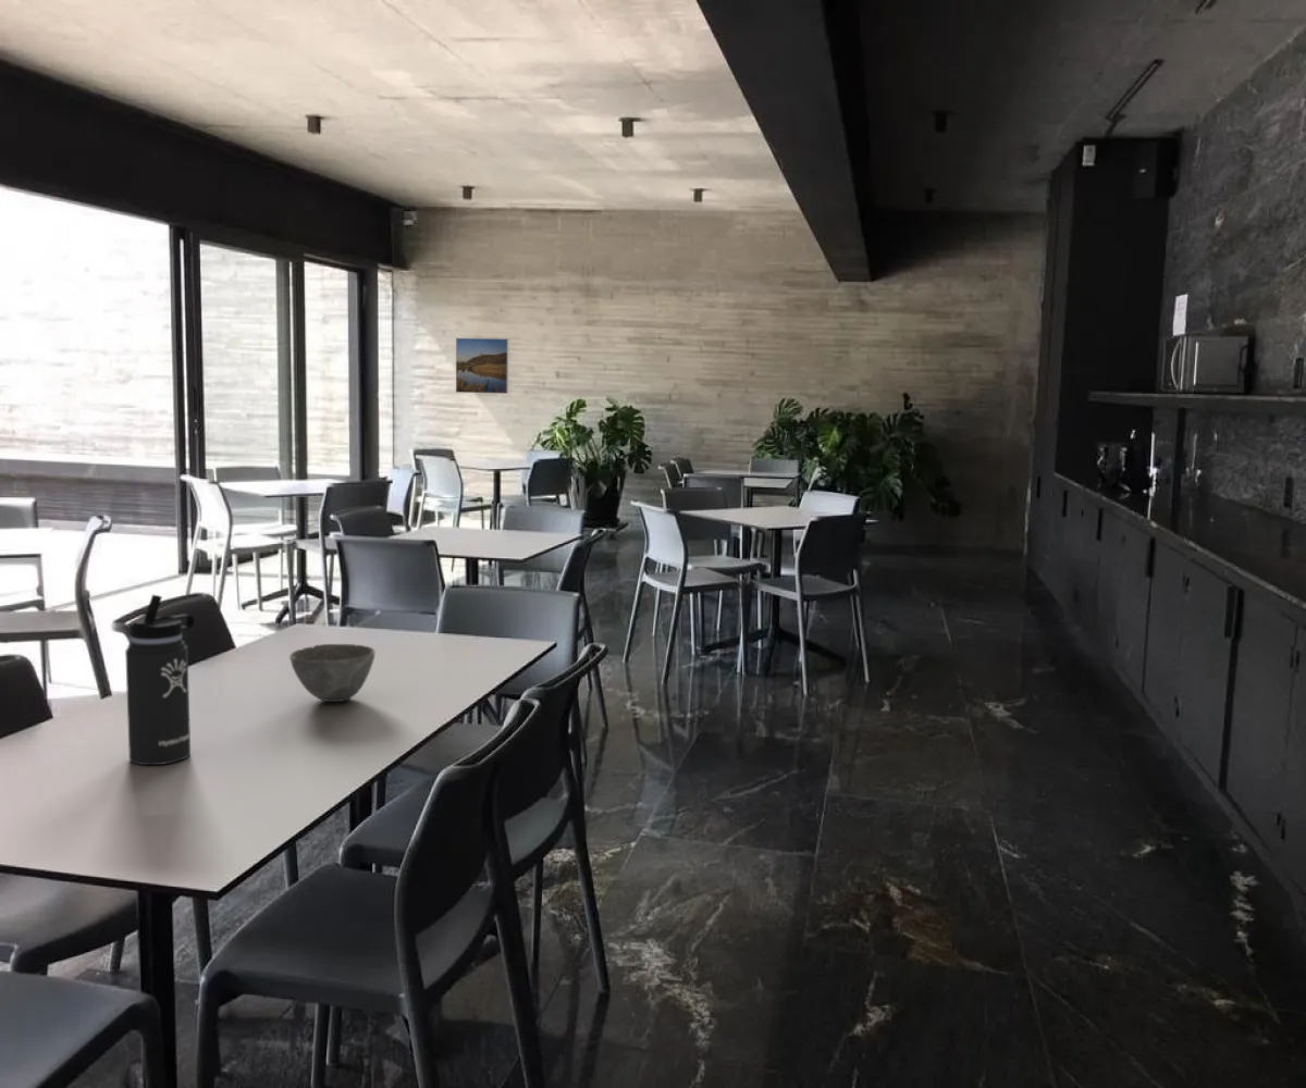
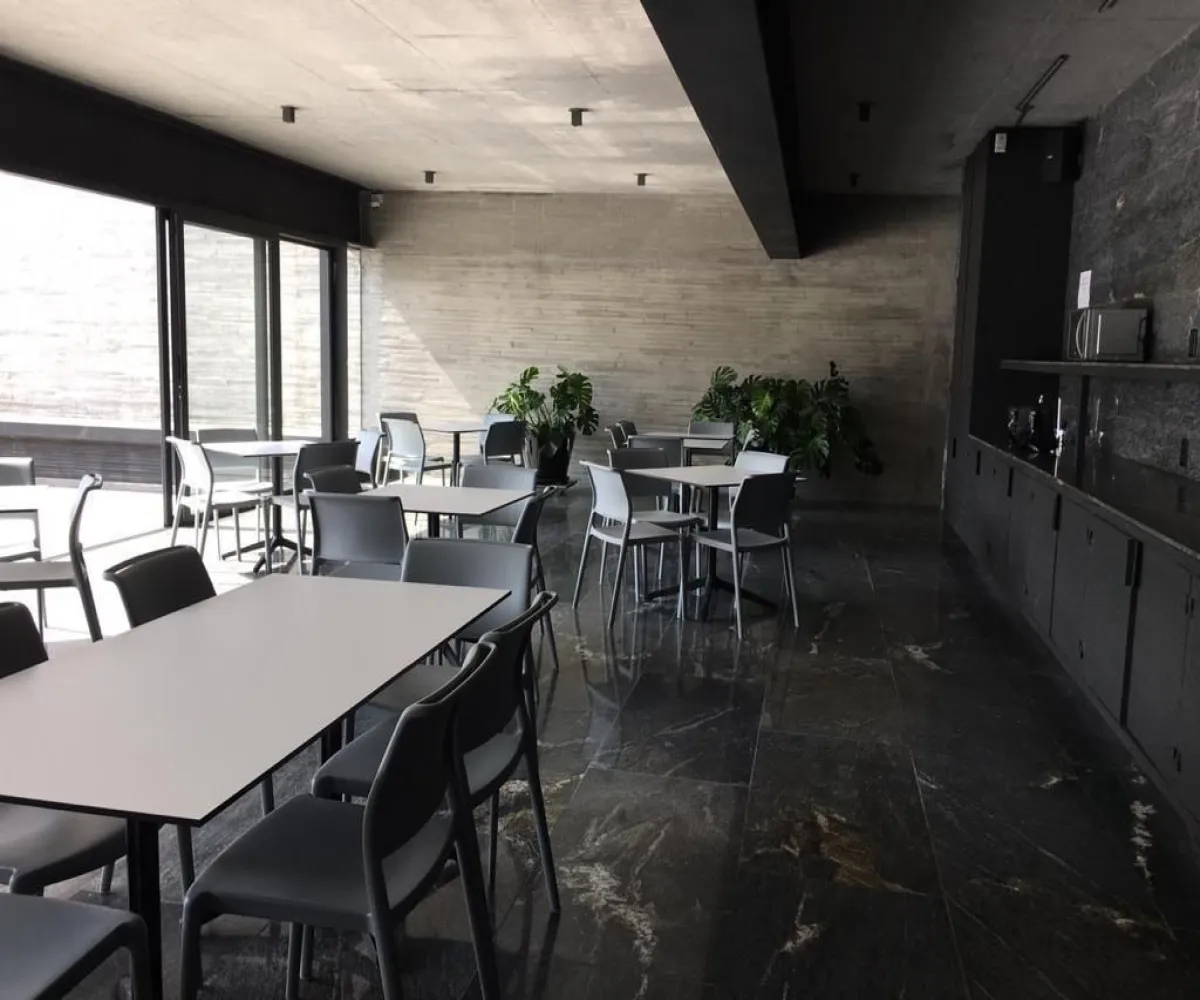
- bowl (333, 675)
- thermos bottle (163, 675)
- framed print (481, 366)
